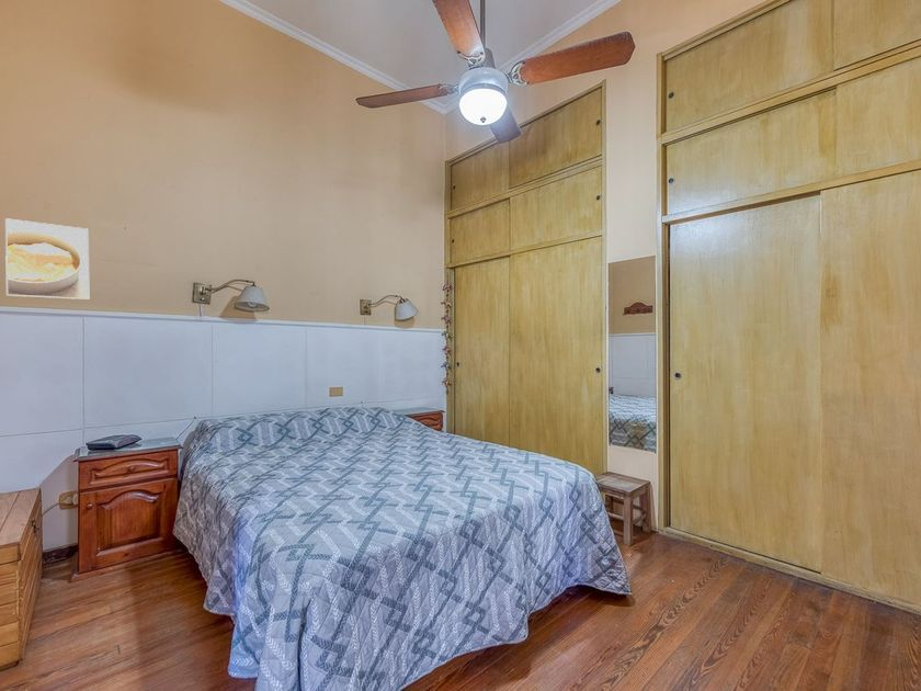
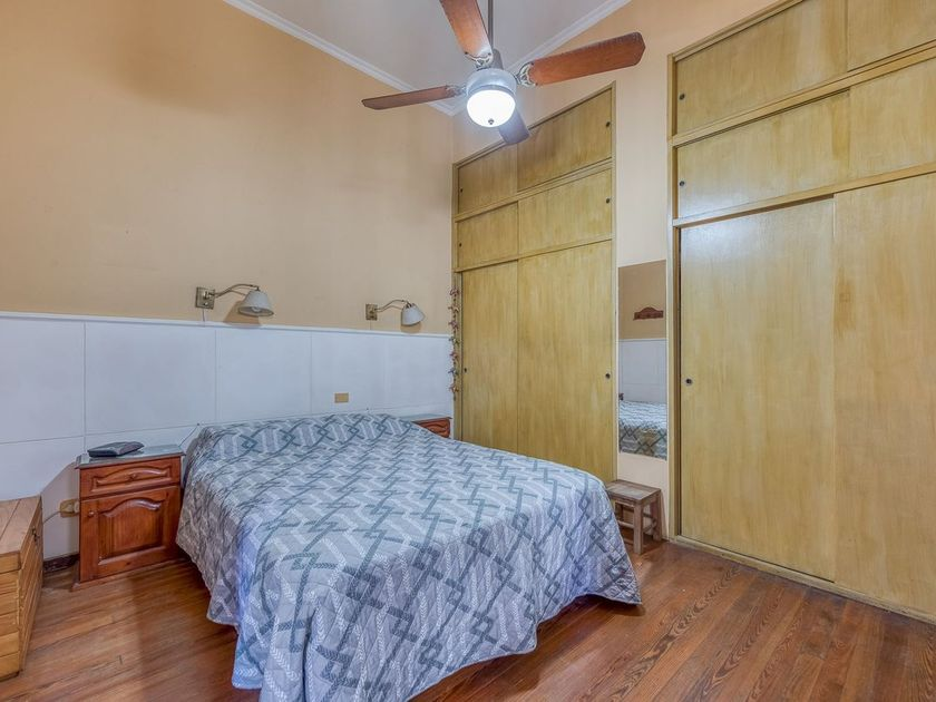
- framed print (49, 261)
